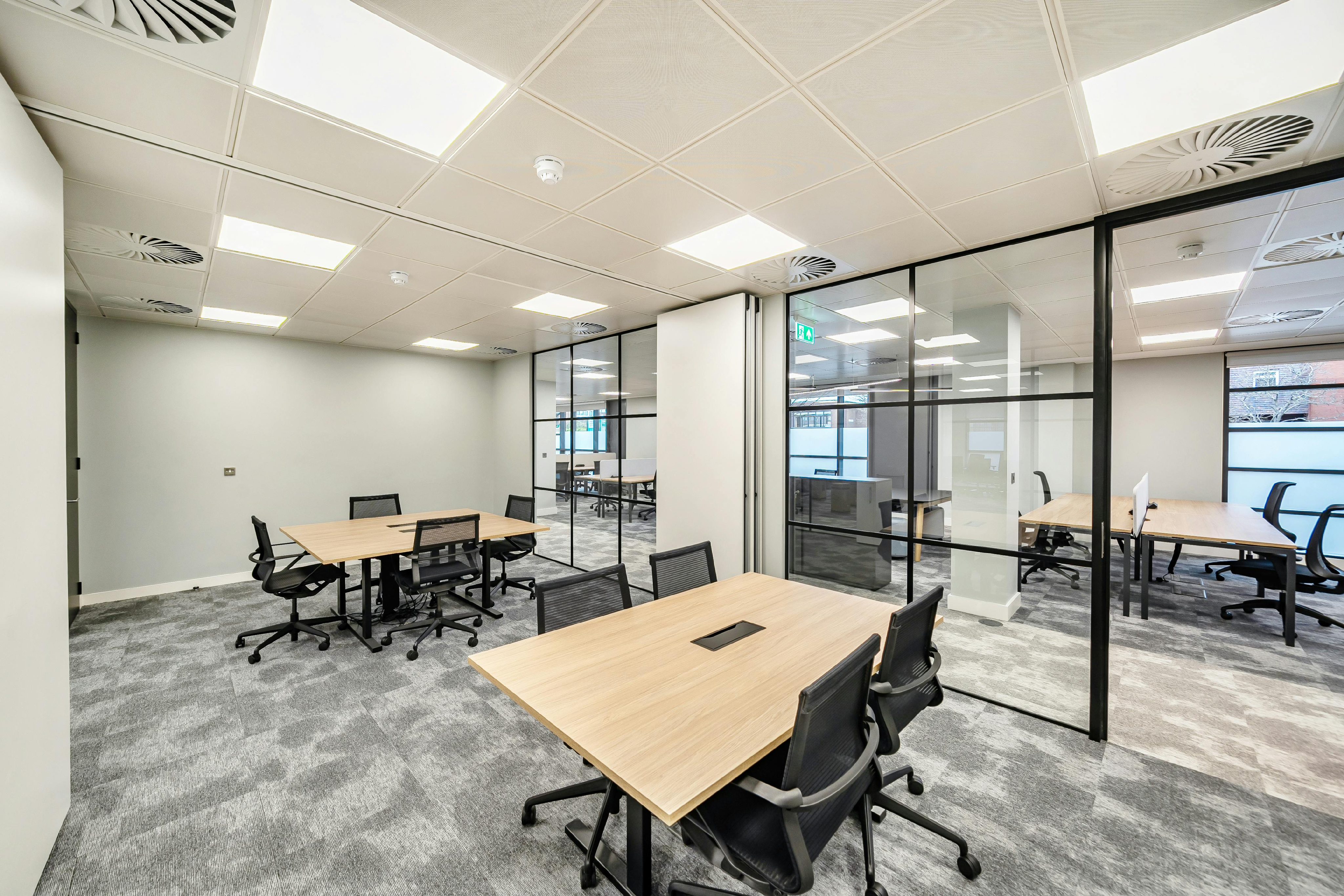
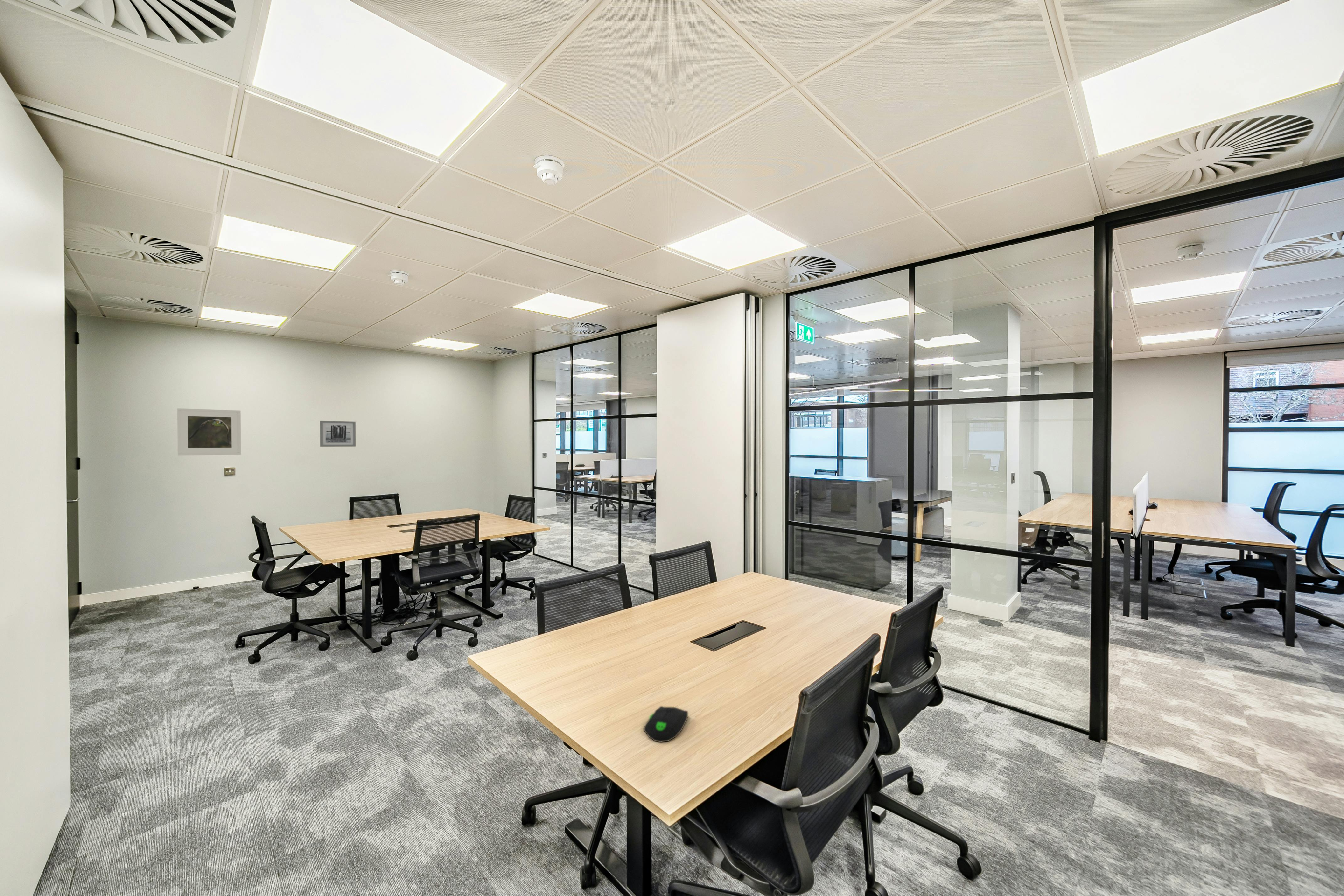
+ computer mouse (664, 718)
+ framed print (210, 432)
+ wall art (338, 434)
